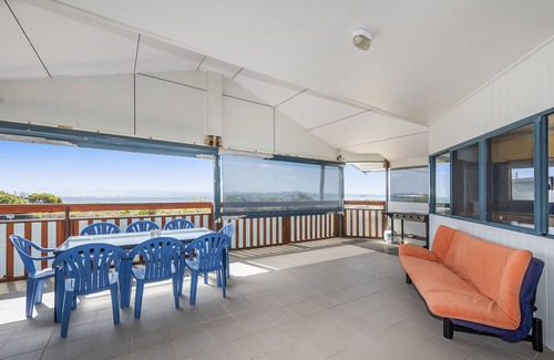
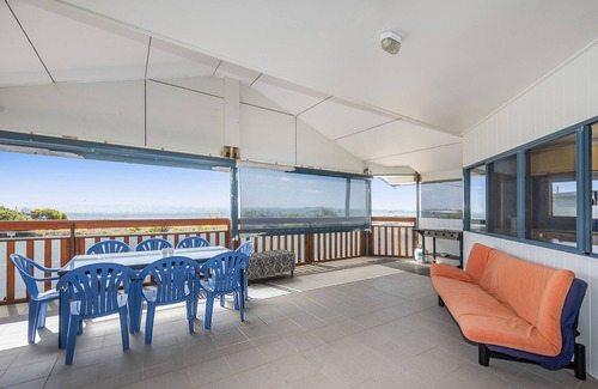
+ bench (266, 266)
